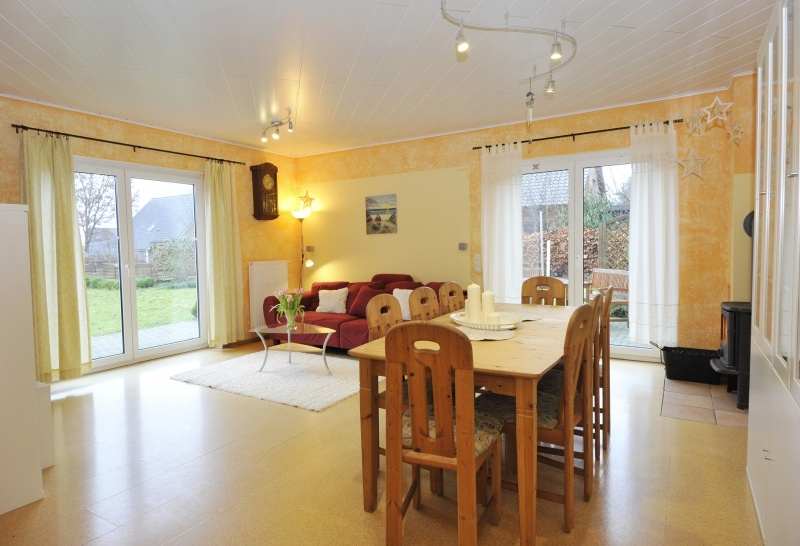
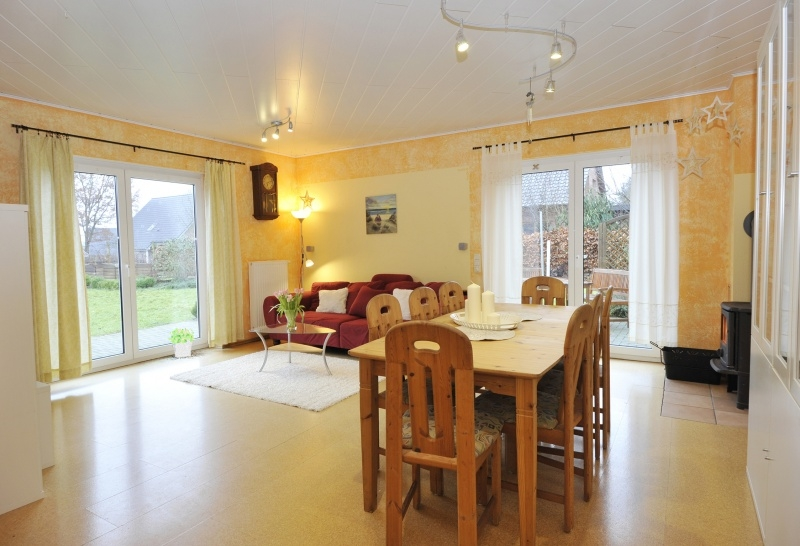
+ potted plant (181, 341)
